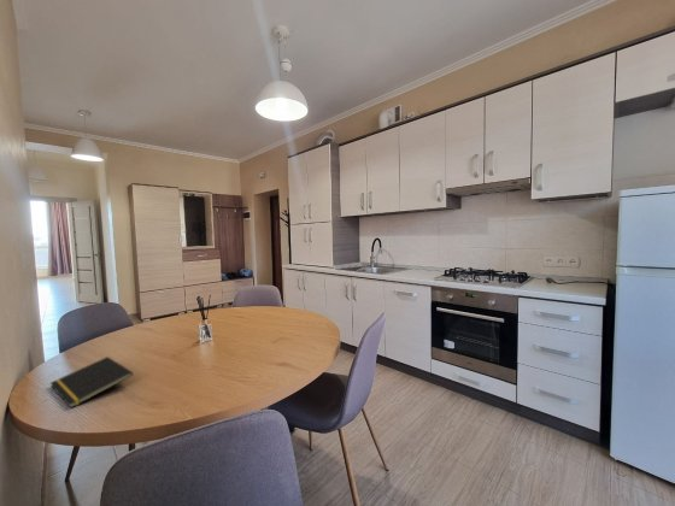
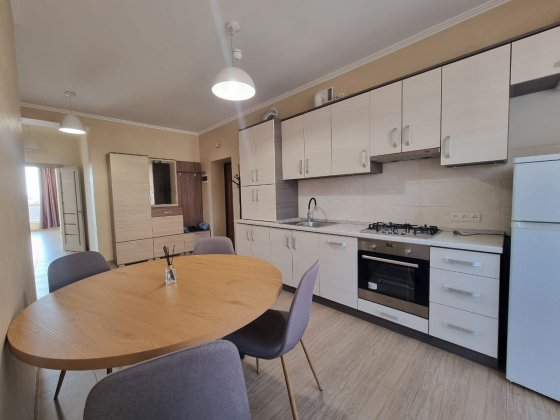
- notepad (92, 378)
